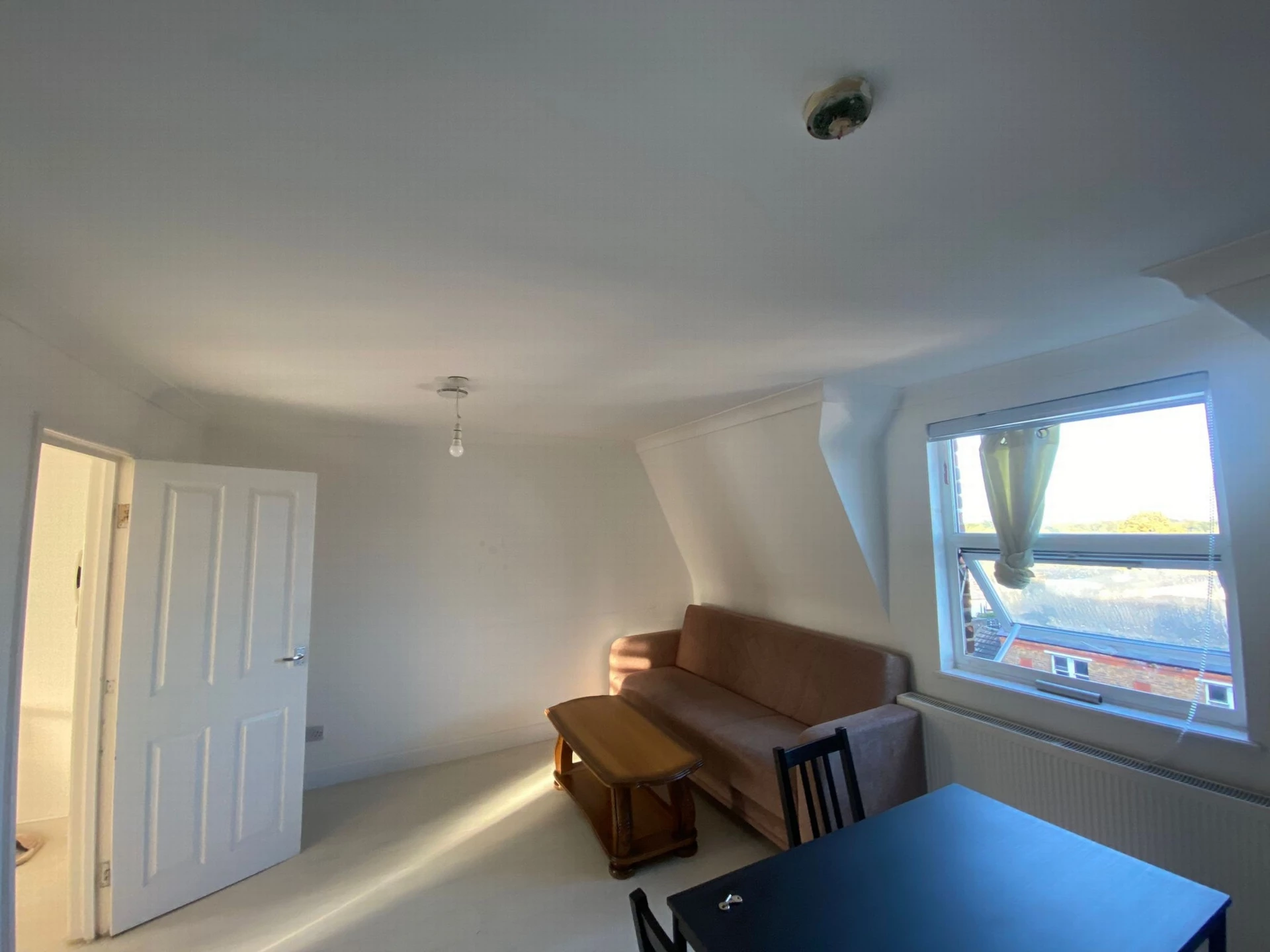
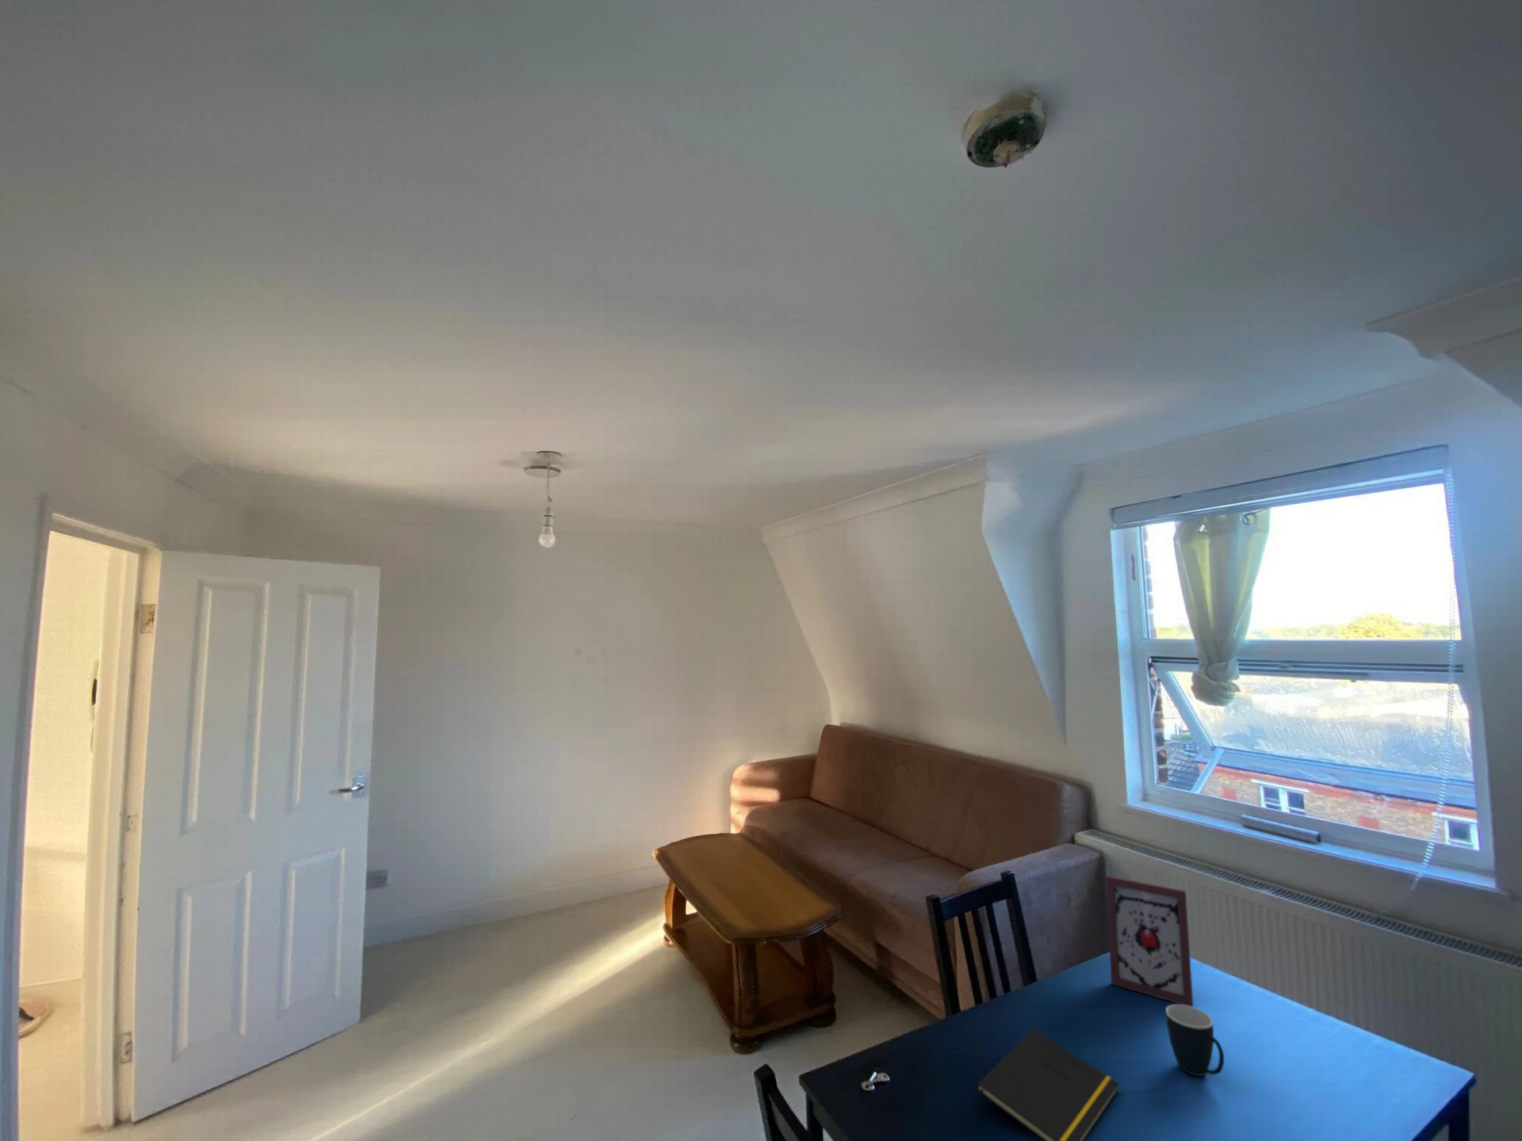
+ notepad (1049, 1086)
+ picture frame (1150, 931)
+ mug (1197, 1046)
